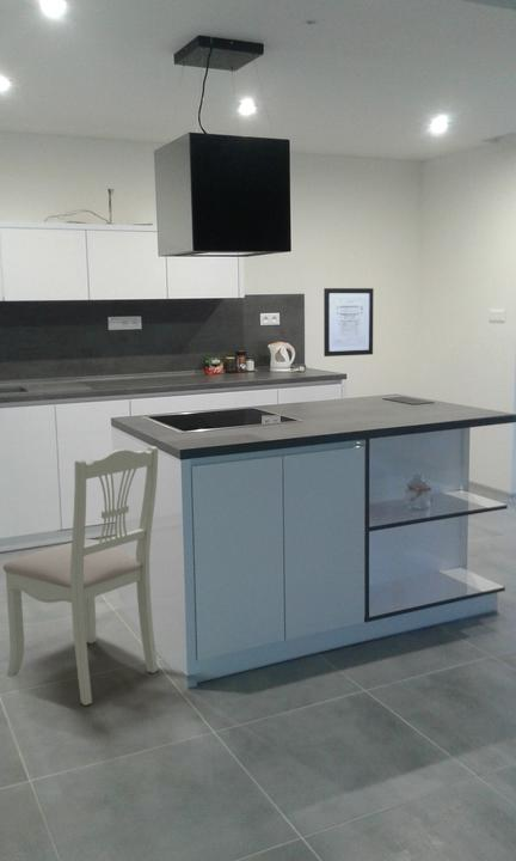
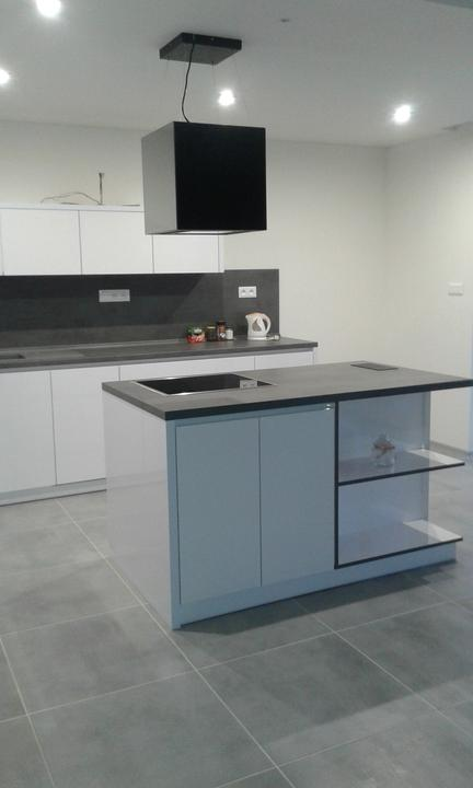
- wall art (349, 322)
- dining chair (81, 560)
